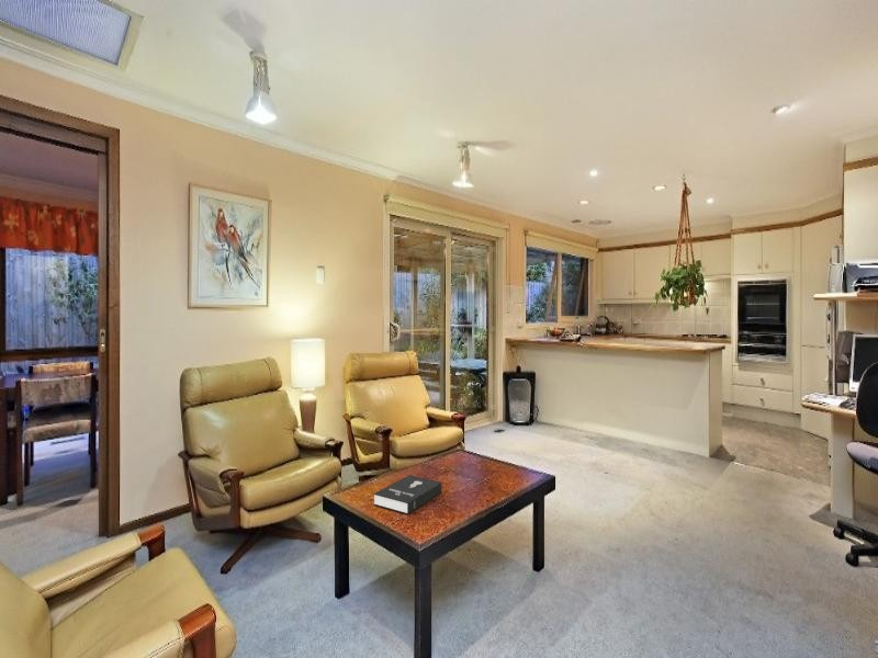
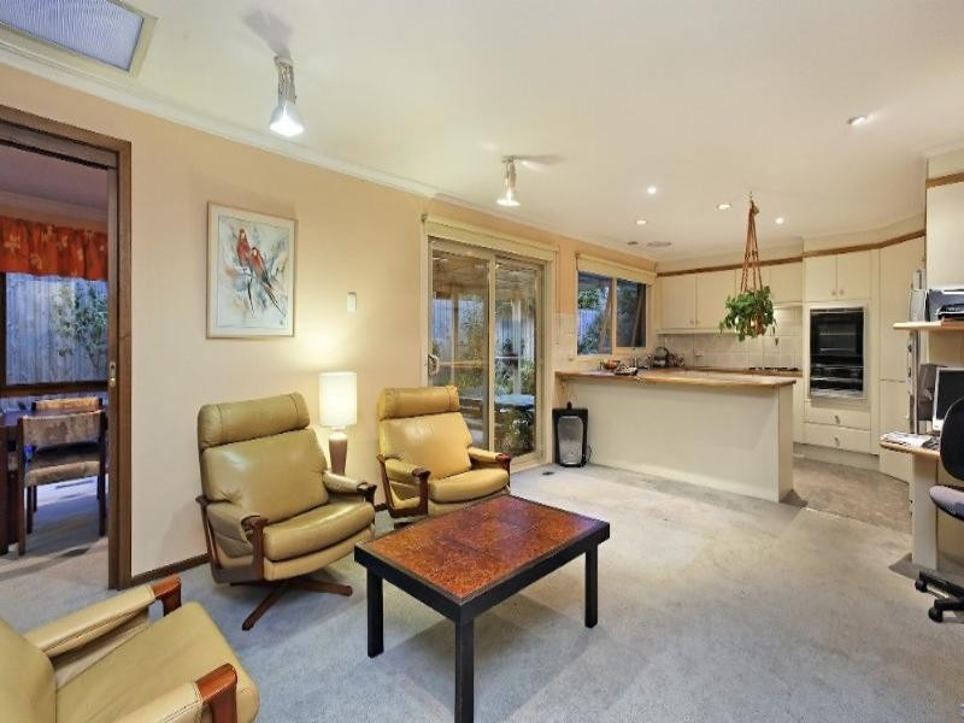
- booklet (408, 492)
